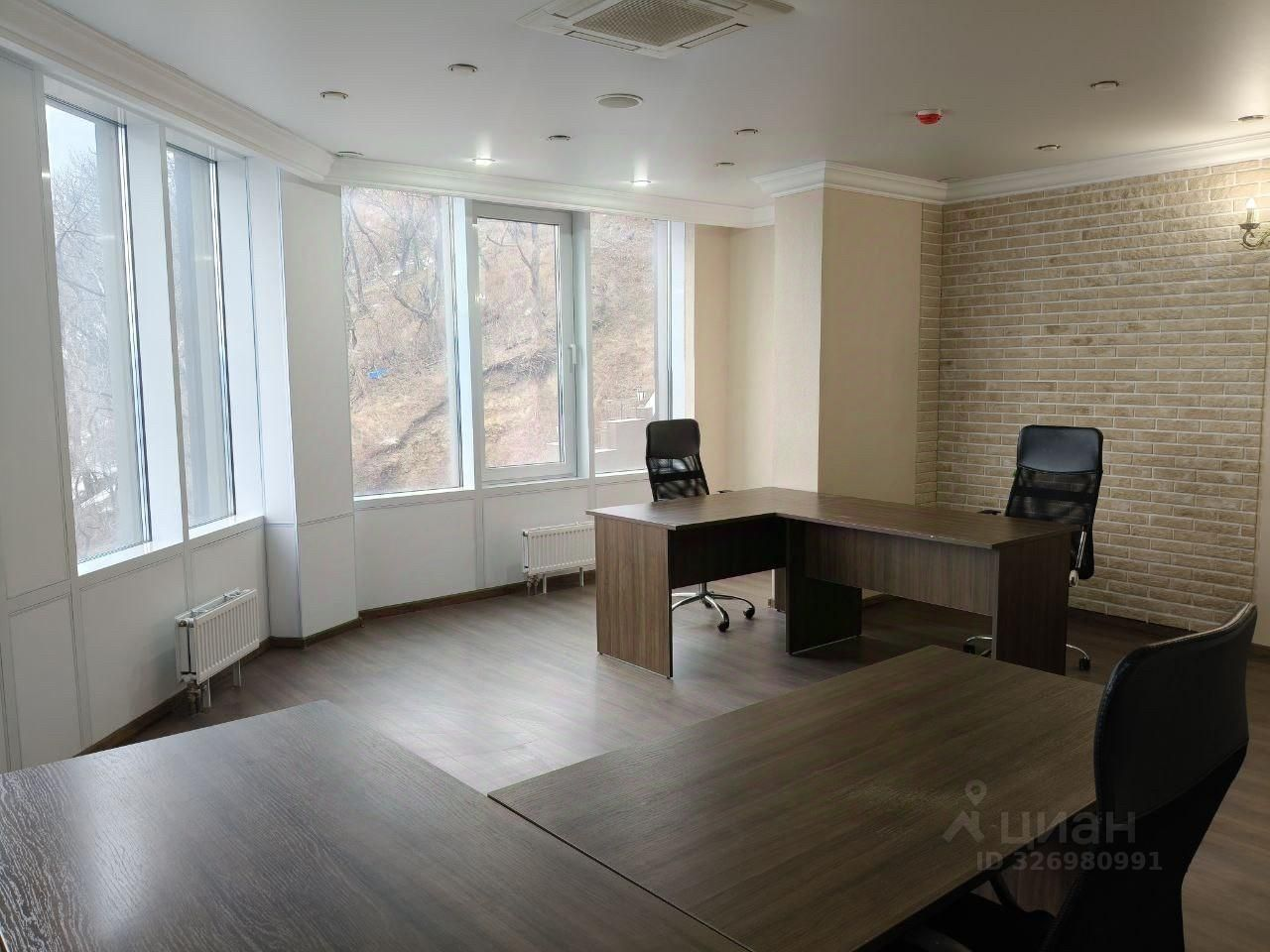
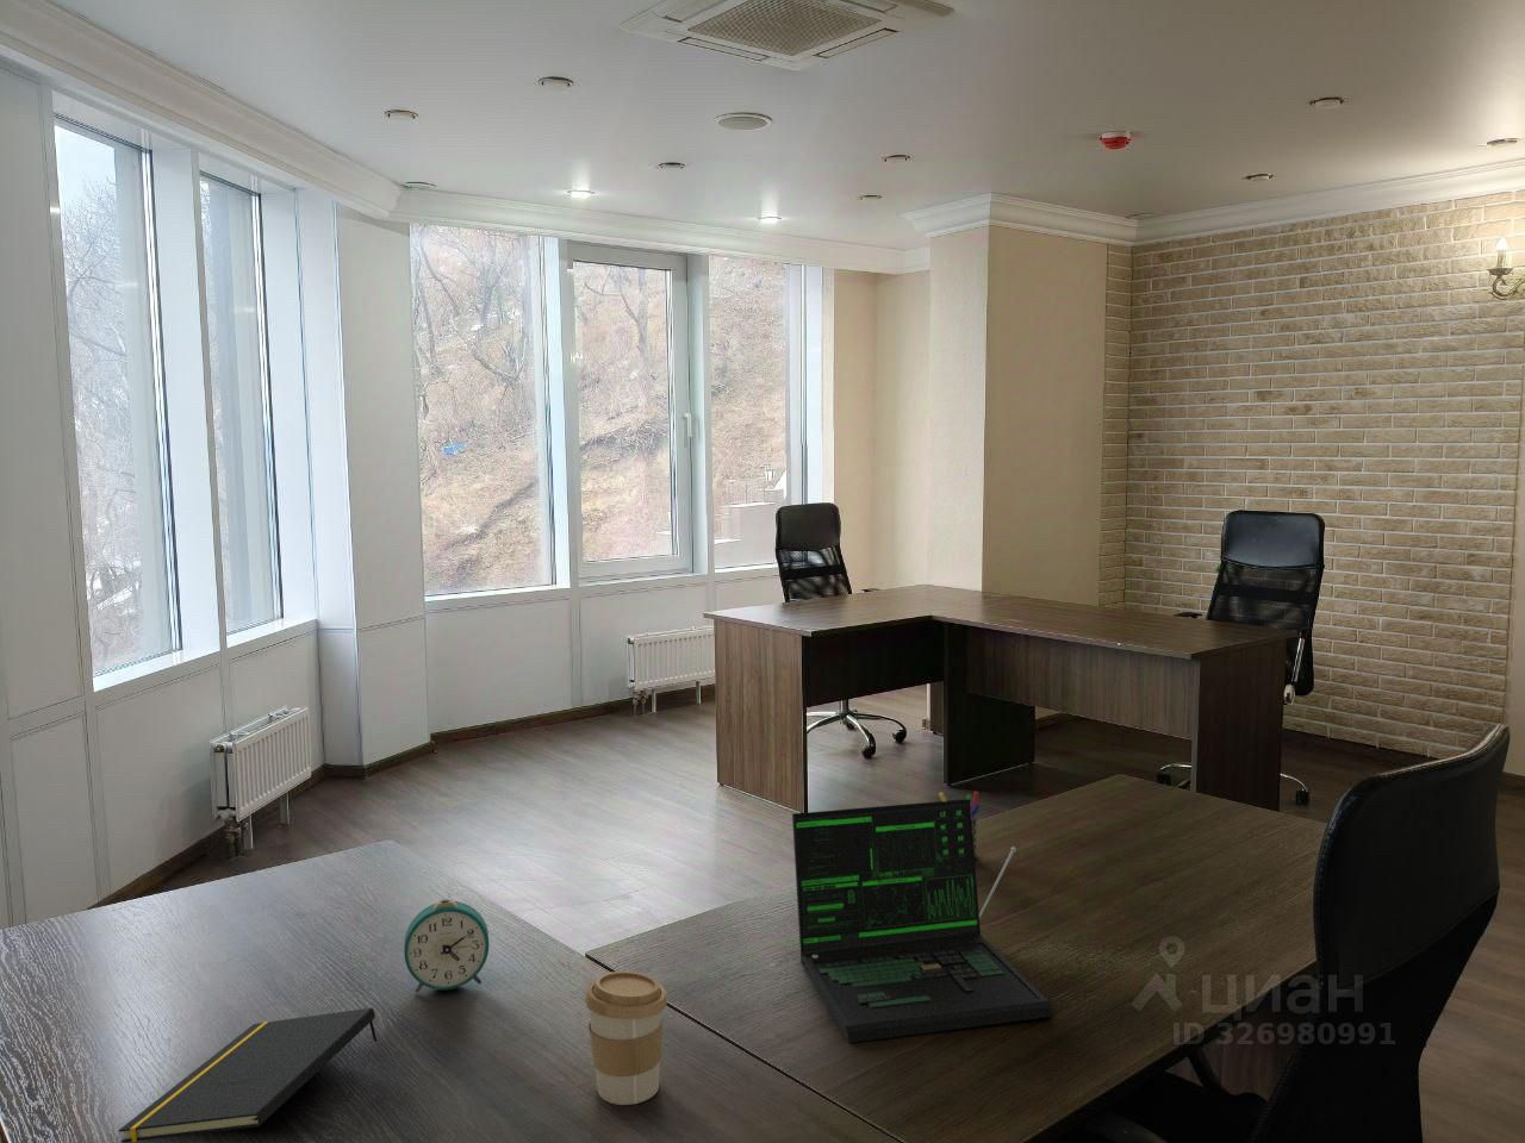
+ pen holder (971, 818)
+ laptop (939, 905)
+ alarm clock (447, 940)
+ notepad (256, 1070)
+ coffee cup (627, 1034)
